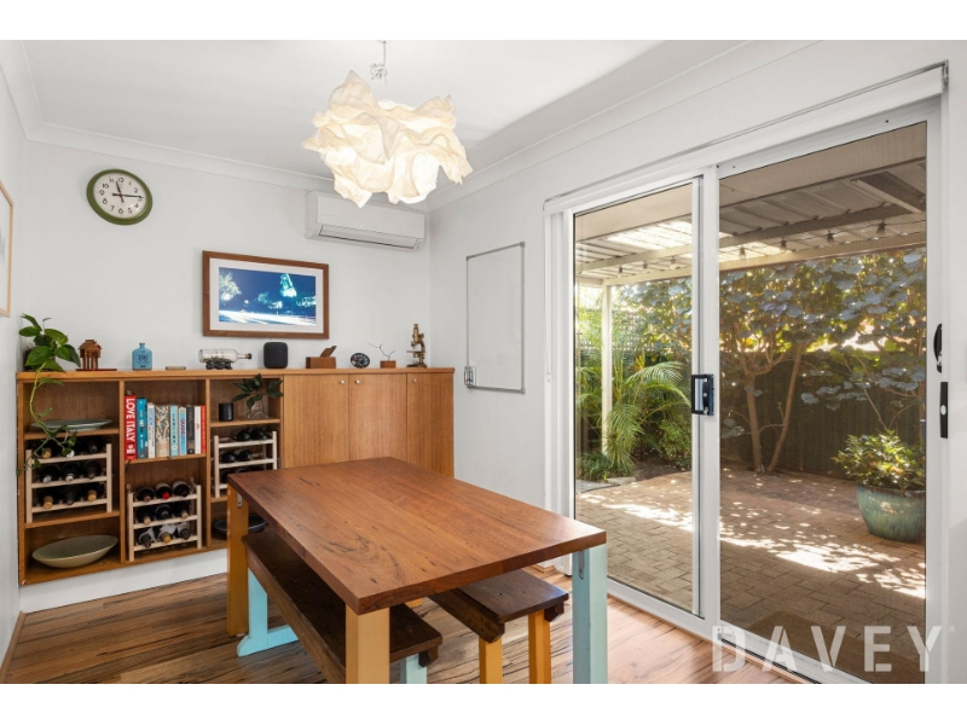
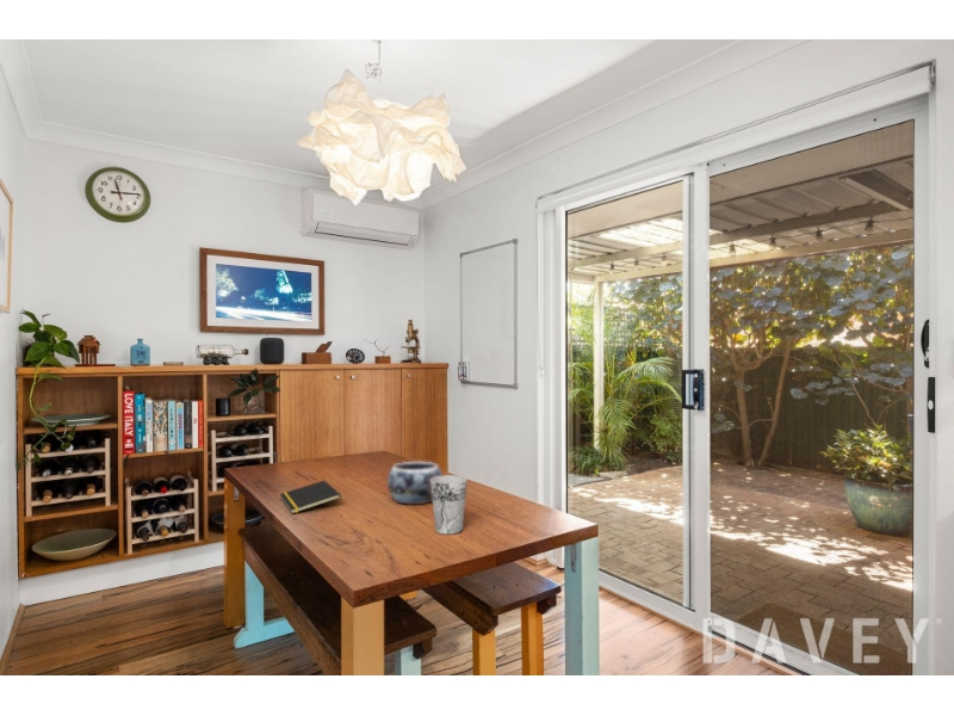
+ decorative bowl (415, 482)
+ cup (448, 504)
+ notepad (309, 495)
